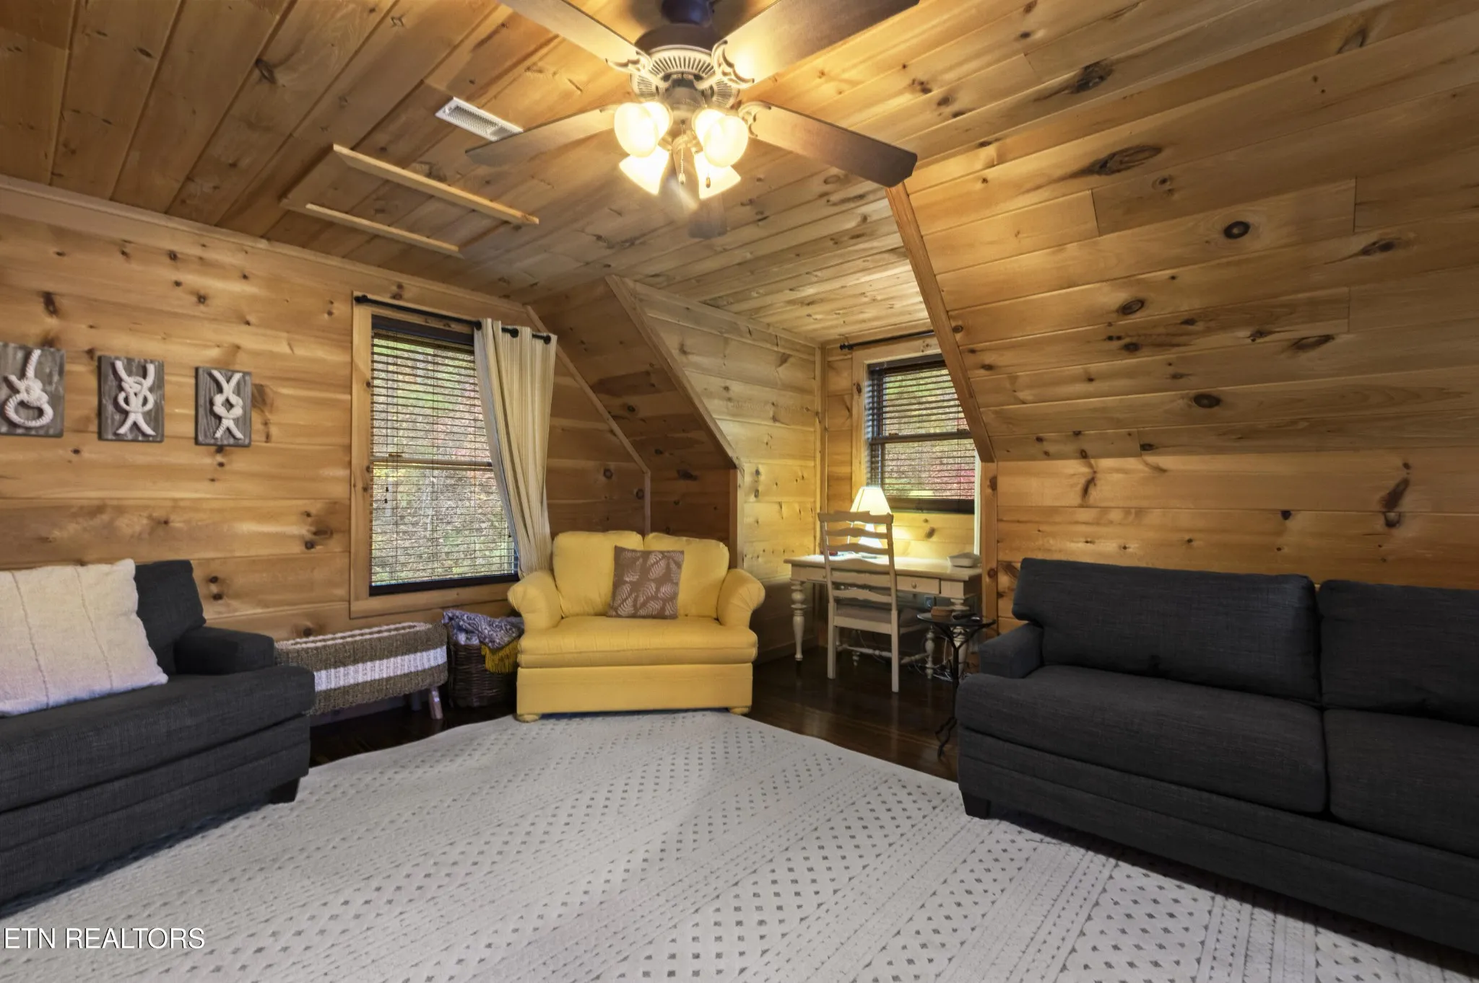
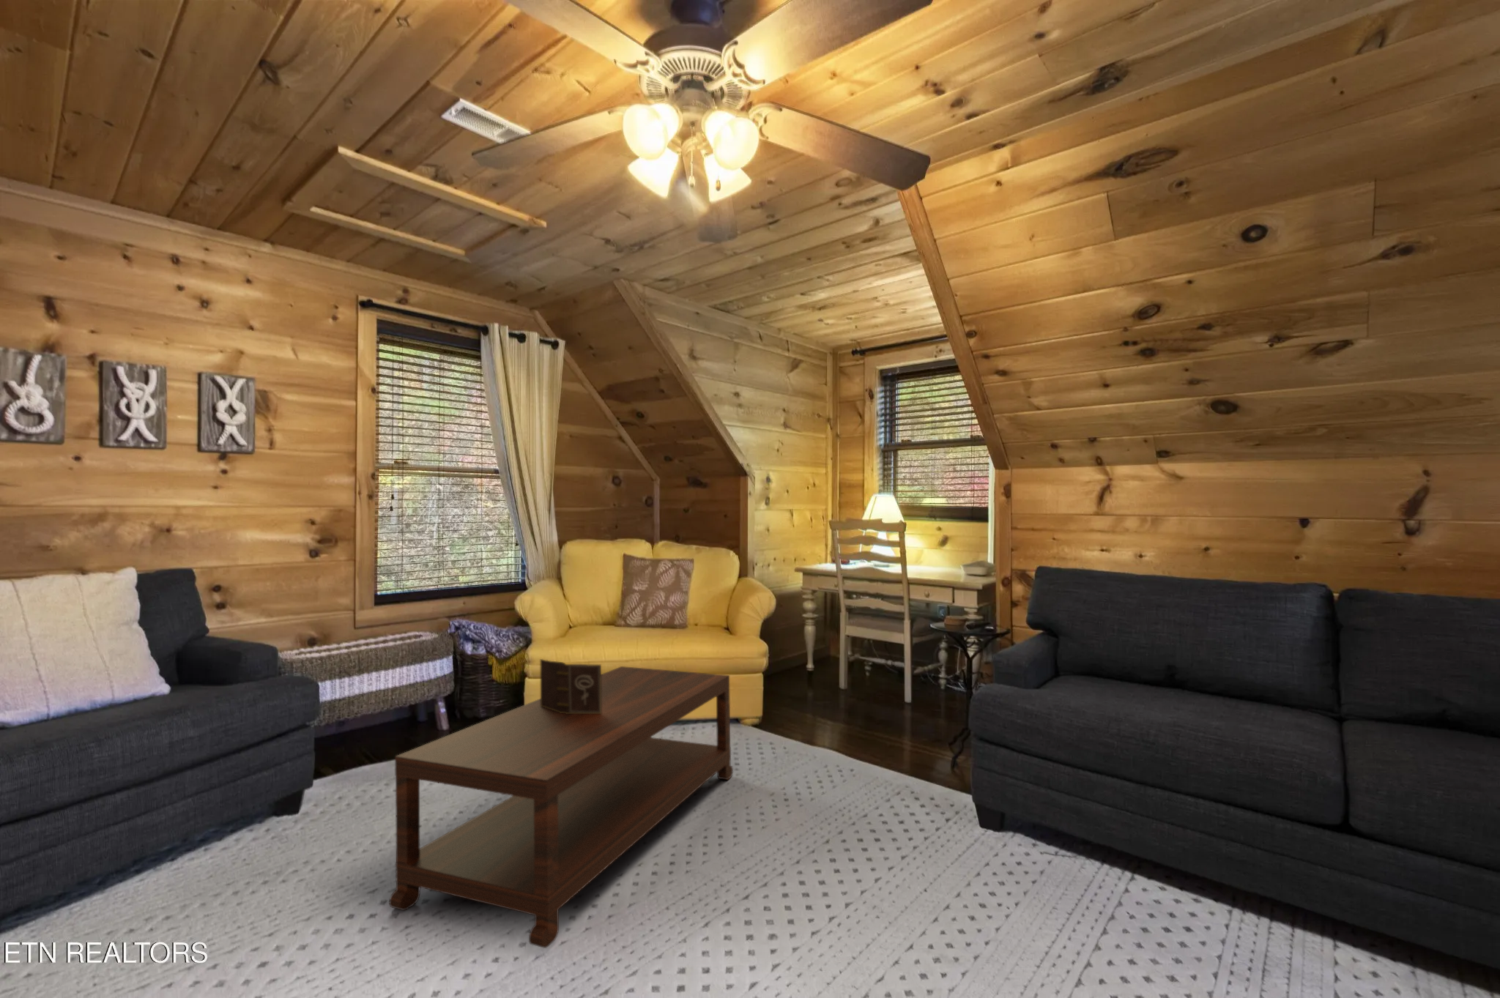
+ book (567, 686)
+ coffee table (594, 769)
